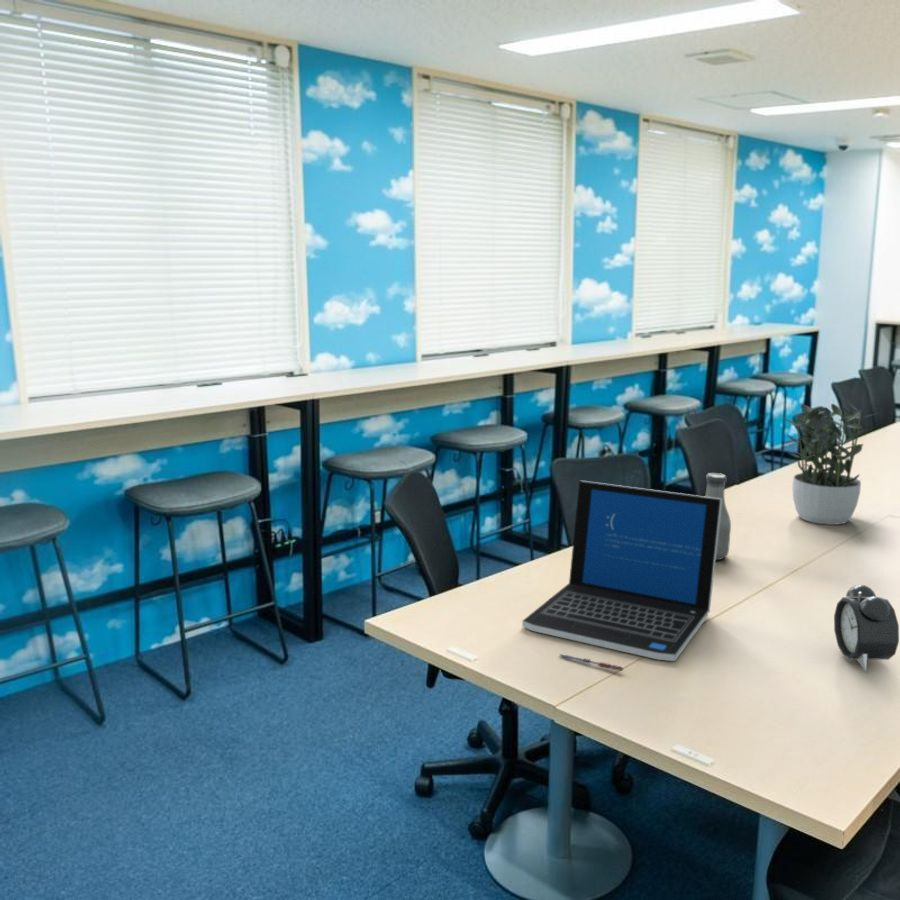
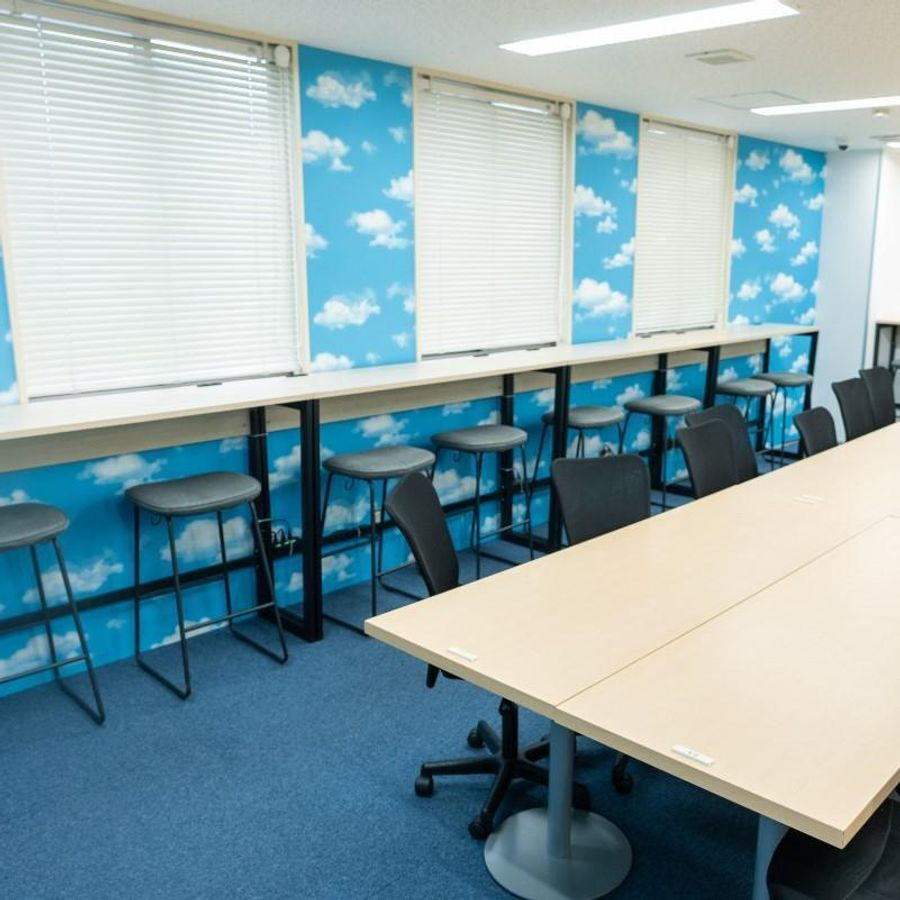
- potted plant (826, 459)
- laptop (622, 562)
- bottle (720, 515)
- pen (590, 661)
- alarm clock (864, 624)
